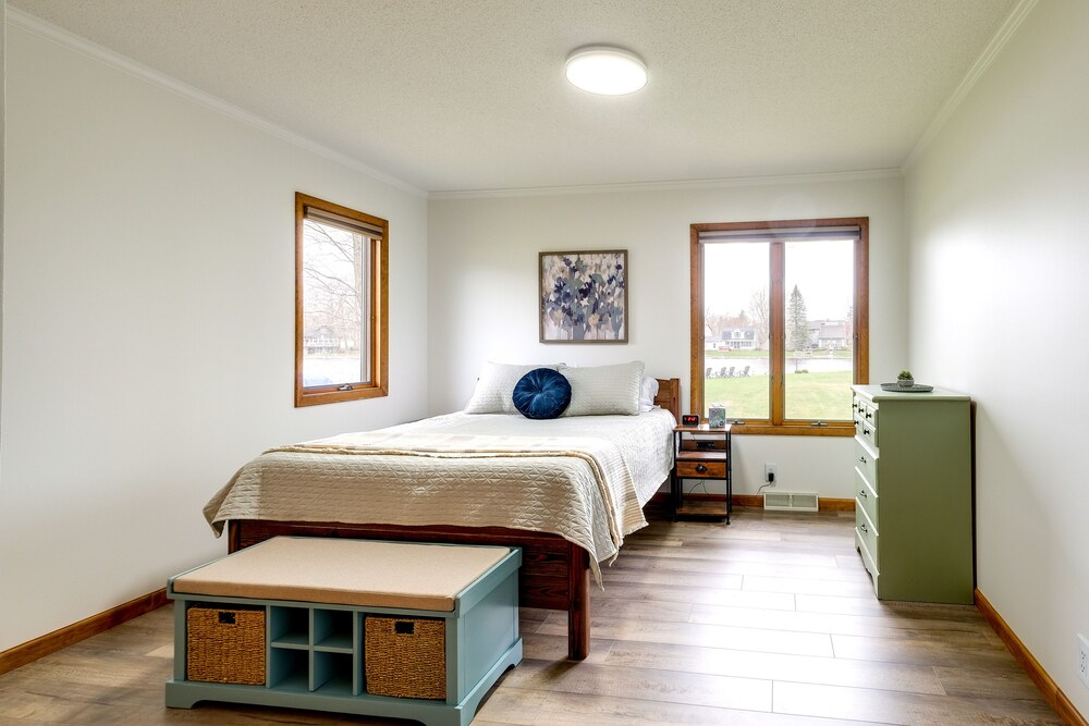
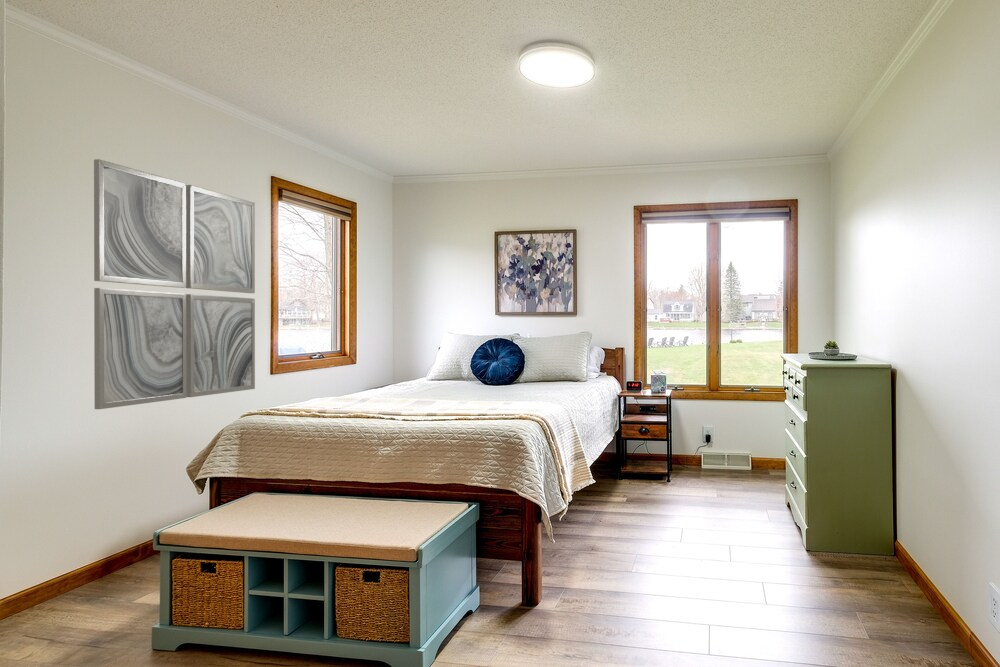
+ wall art (186, 294)
